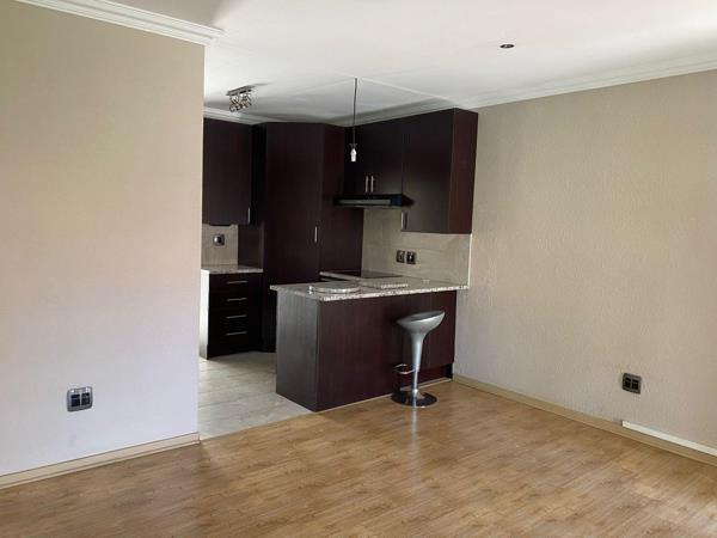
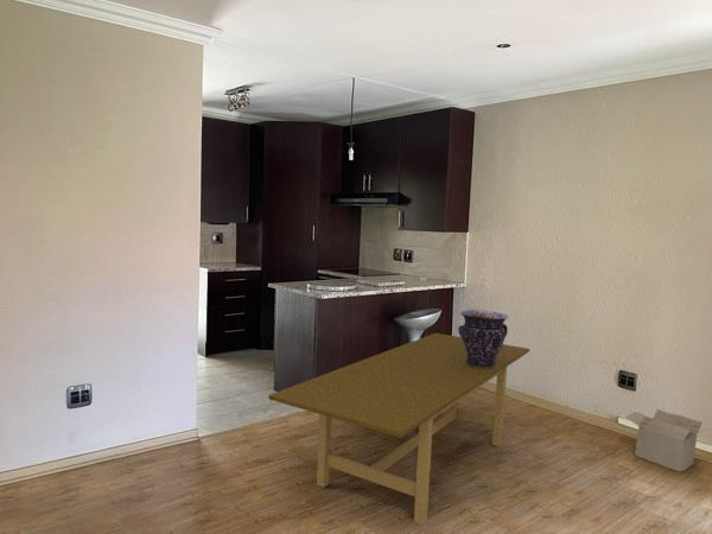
+ cardboard box (666, 437)
+ vase (482, 338)
+ dining table (420, 415)
